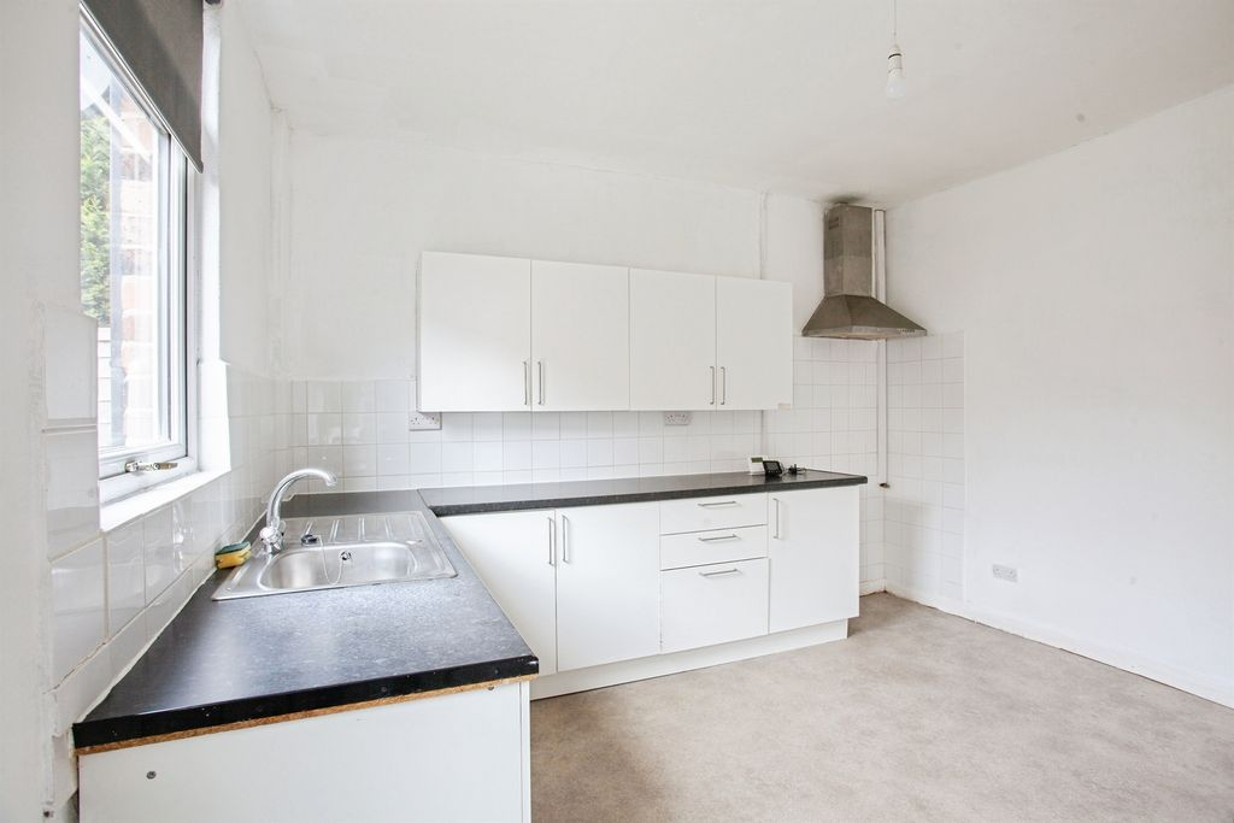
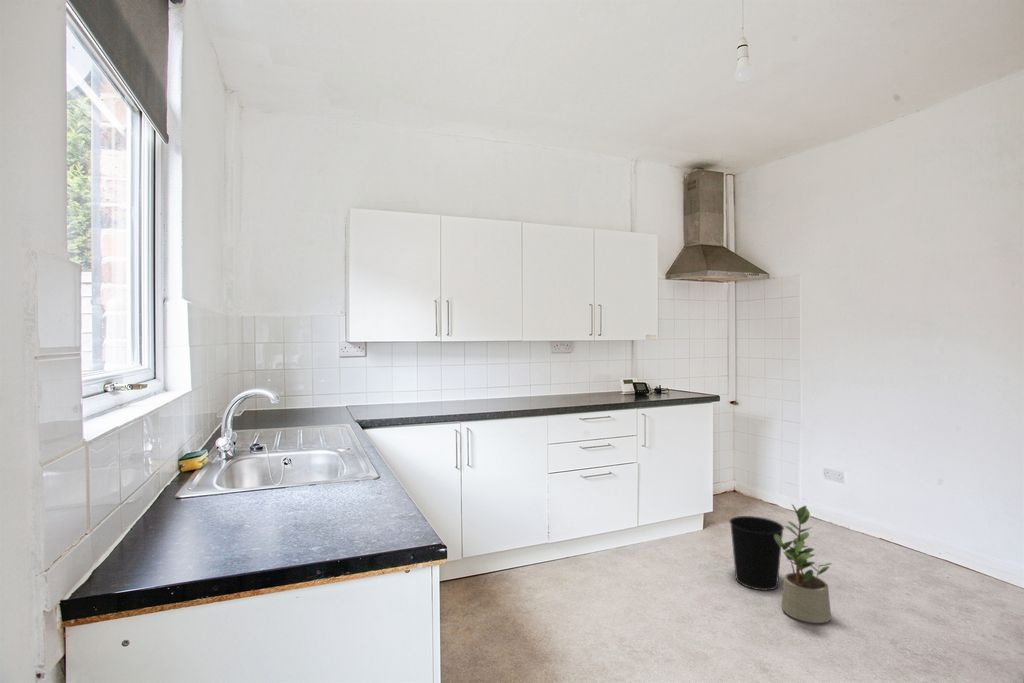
+ potted plant (804, 561)
+ wastebasket (756, 552)
